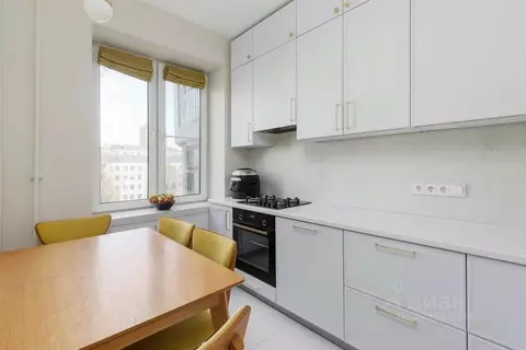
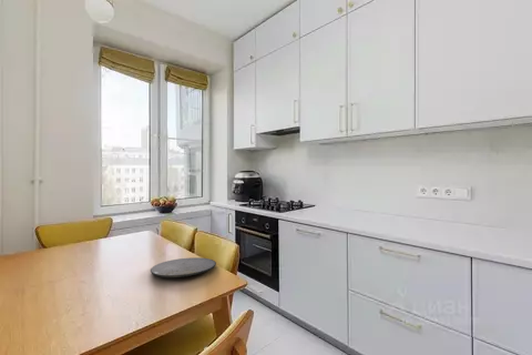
+ plate (184, 266)
